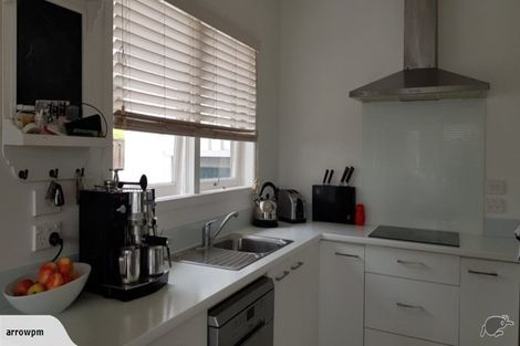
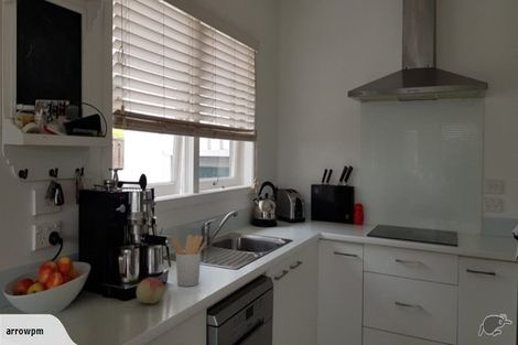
+ utensil holder (190, 258)
+ fruit (150, 290)
